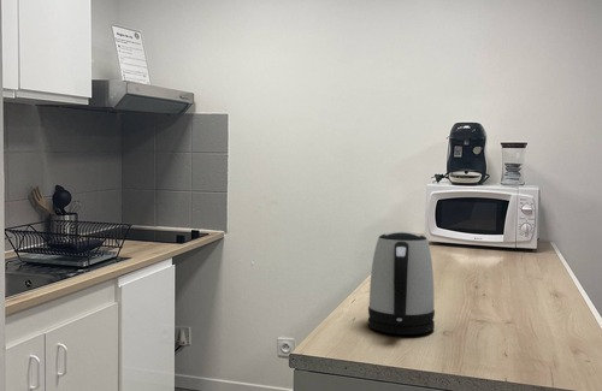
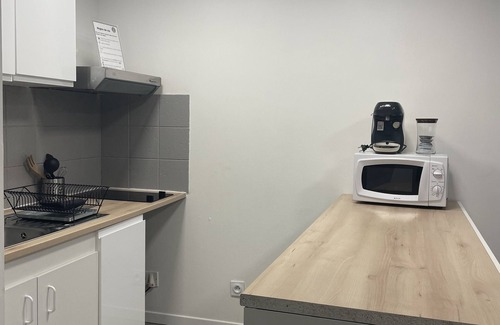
- kettle (401, 280)
